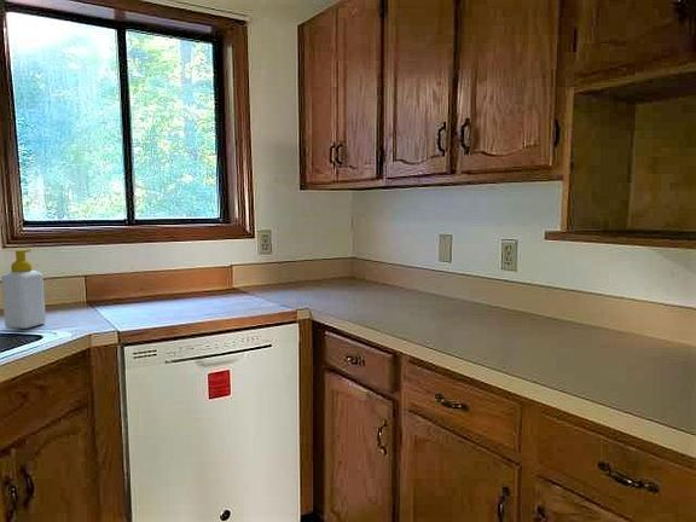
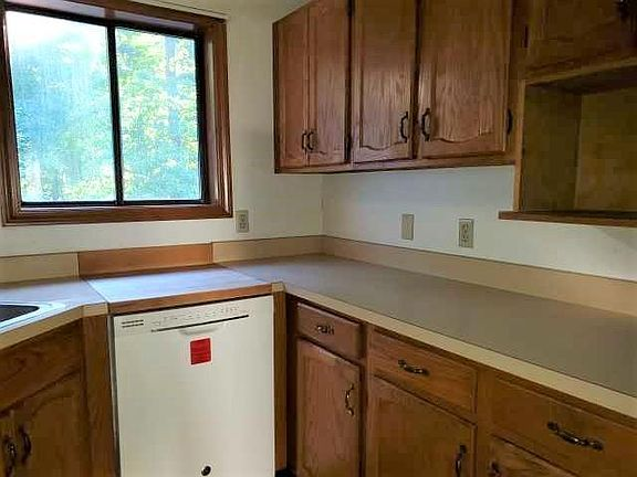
- soap bottle (23, 288)
